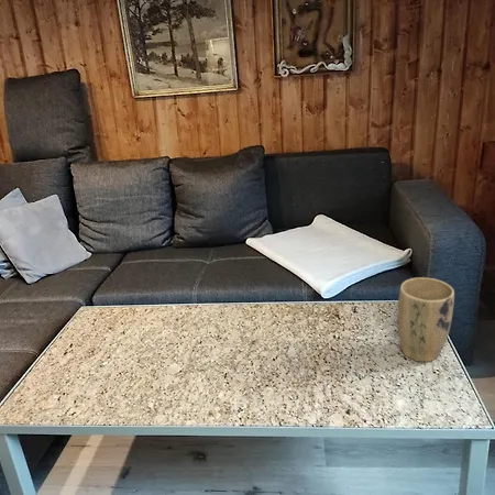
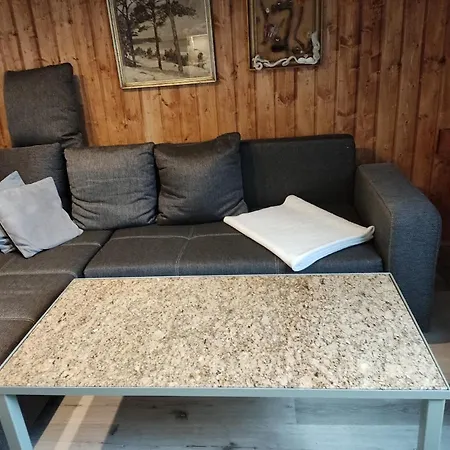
- plant pot (424, 321)
